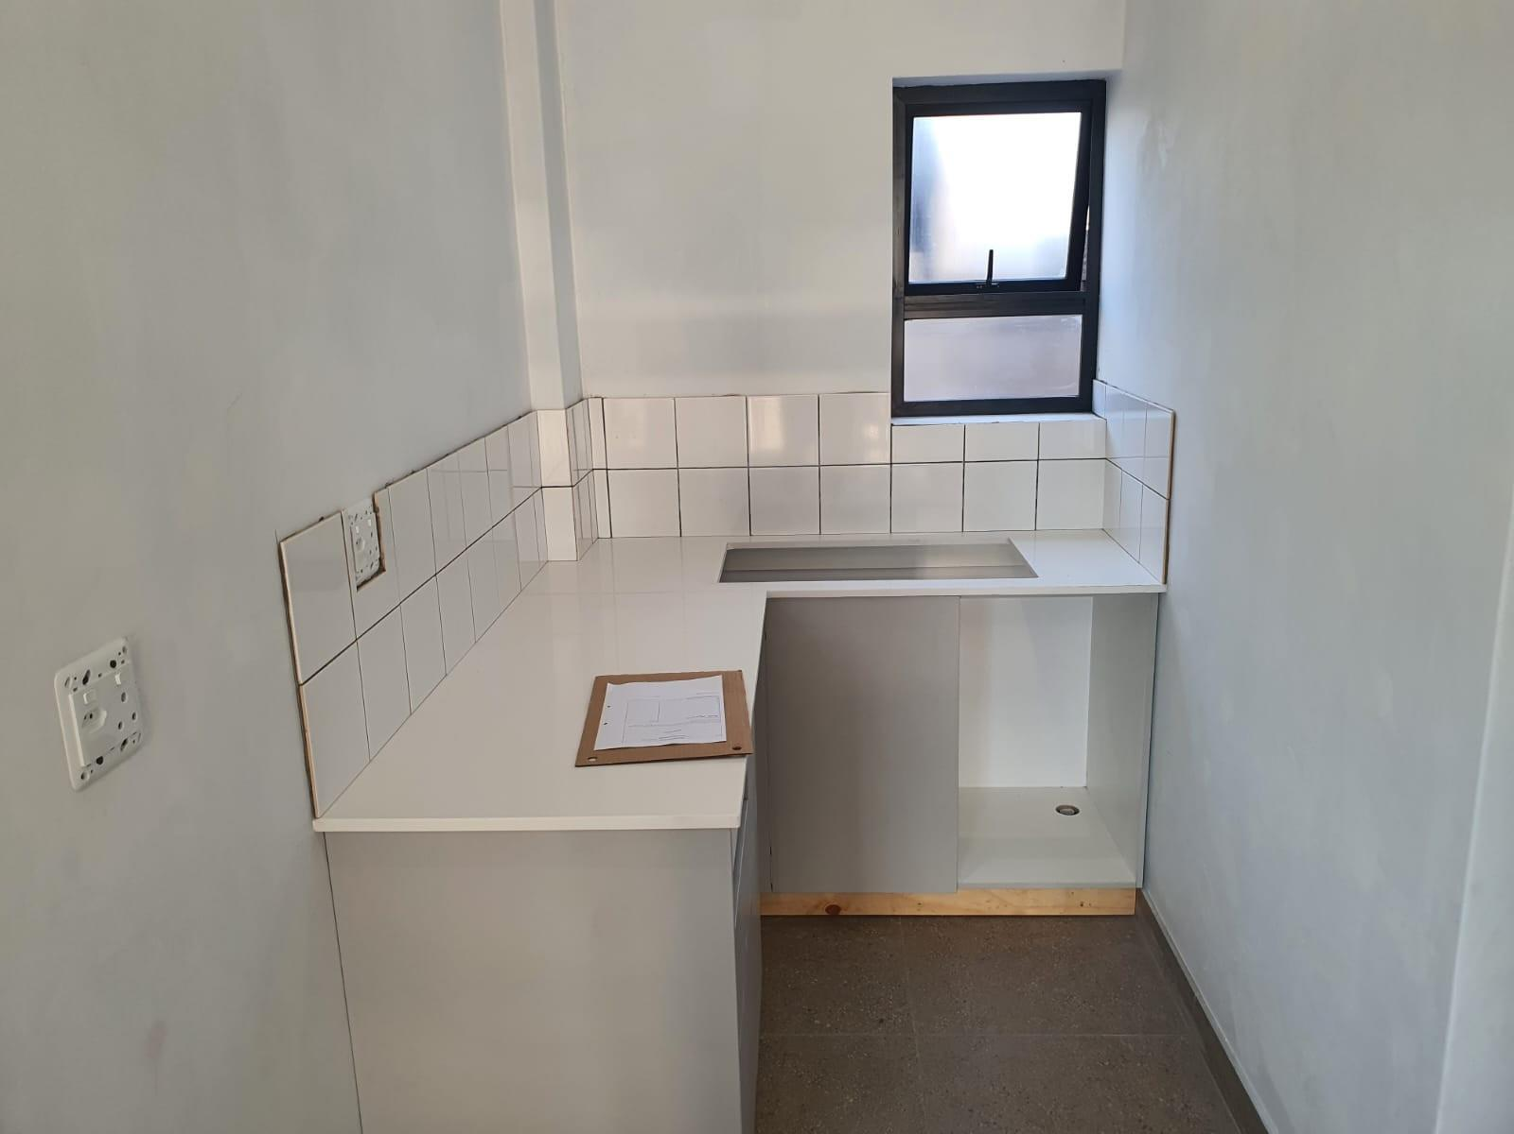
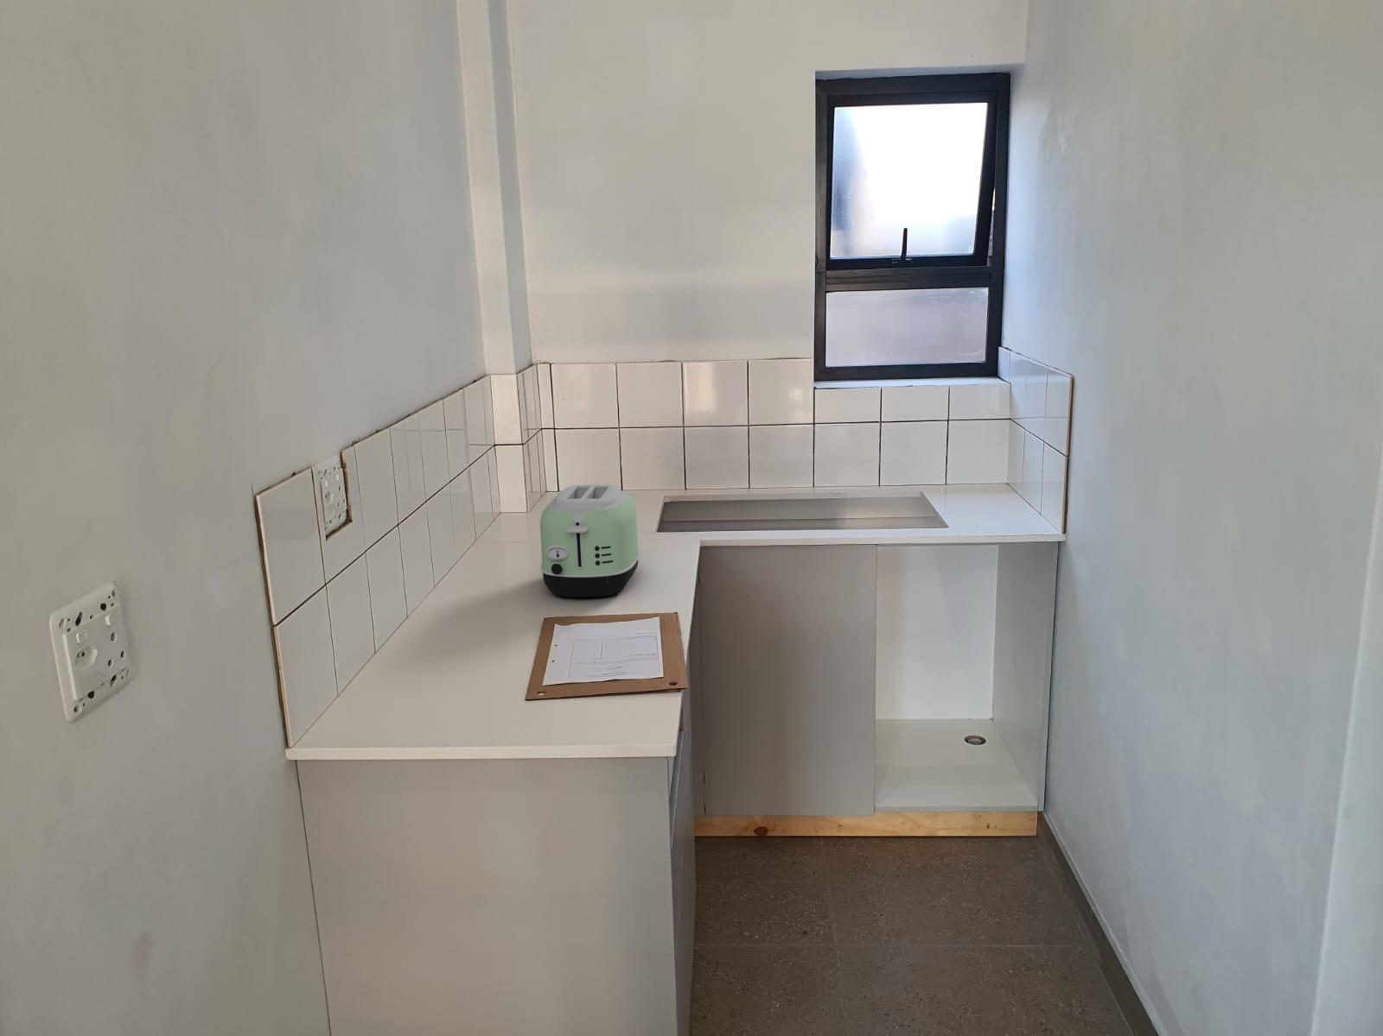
+ toaster (589, 539)
